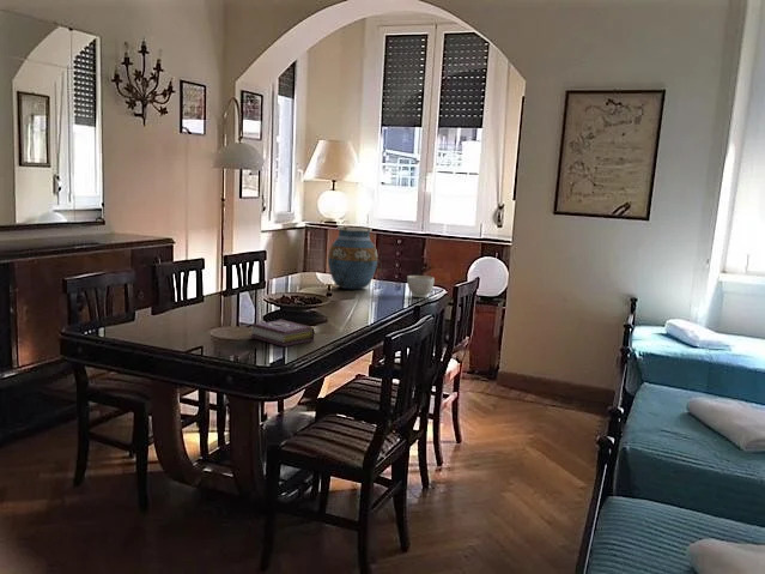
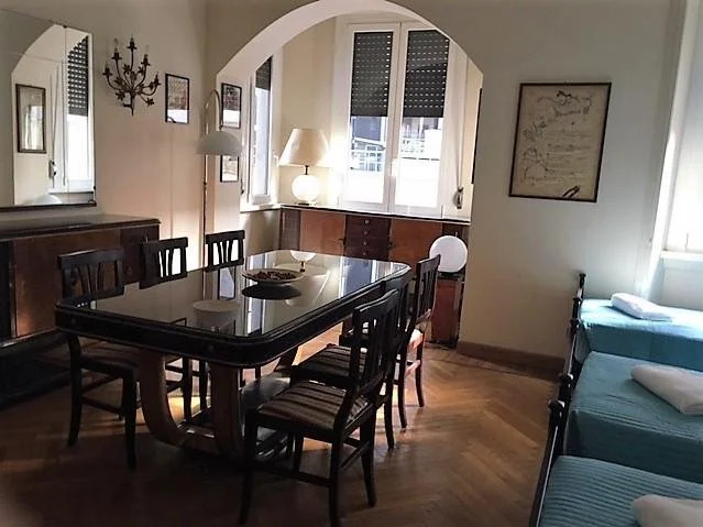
- bowl (420, 286)
- vase (352, 256)
- book (281, 331)
